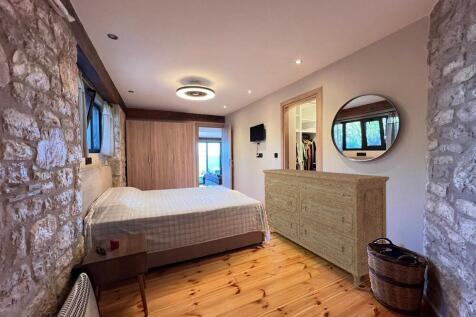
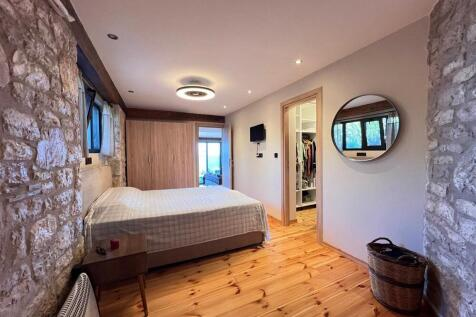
- dresser (311, 211)
